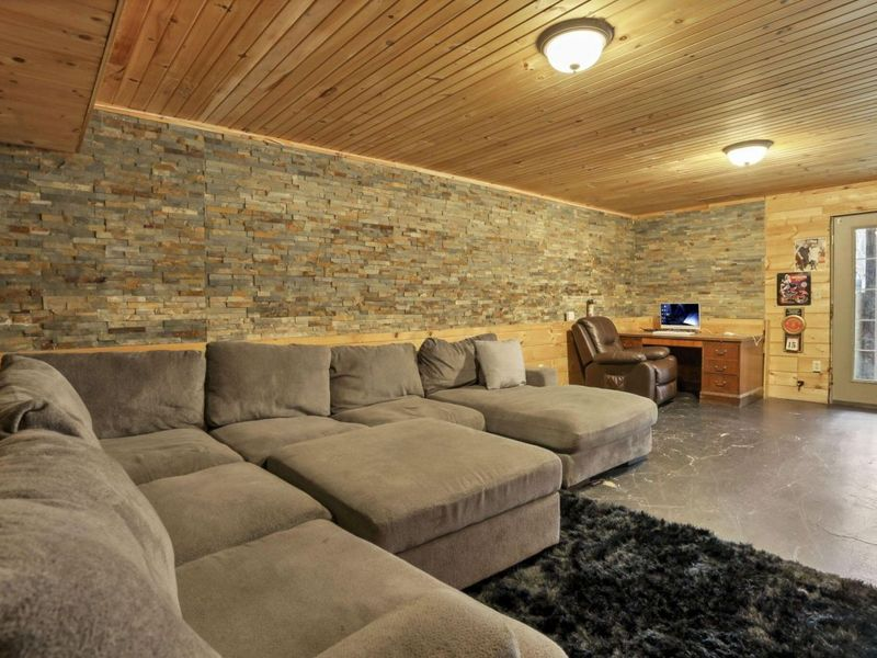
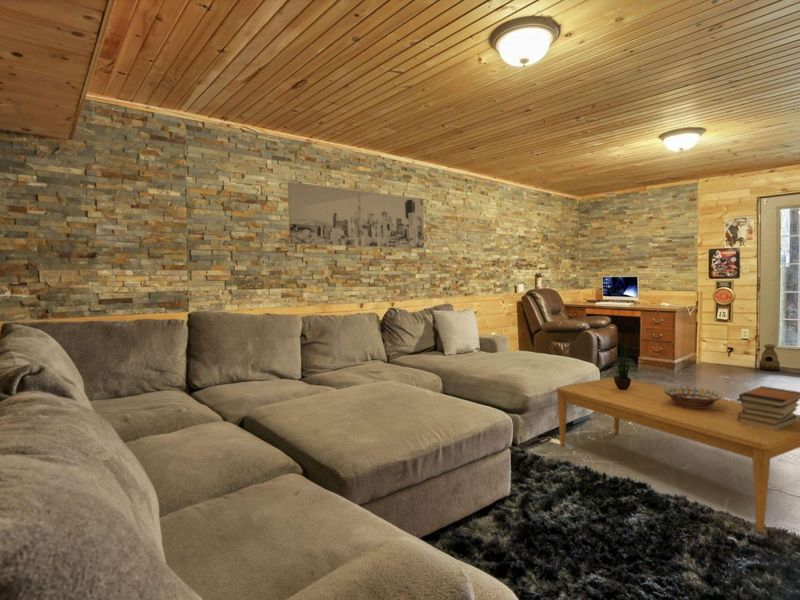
+ decorative bowl (692, 398)
+ lantern (769, 356)
+ book stack (769, 406)
+ wall art (363, 219)
+ coffee table (673, 434)
+ potted plant (624, 361)
